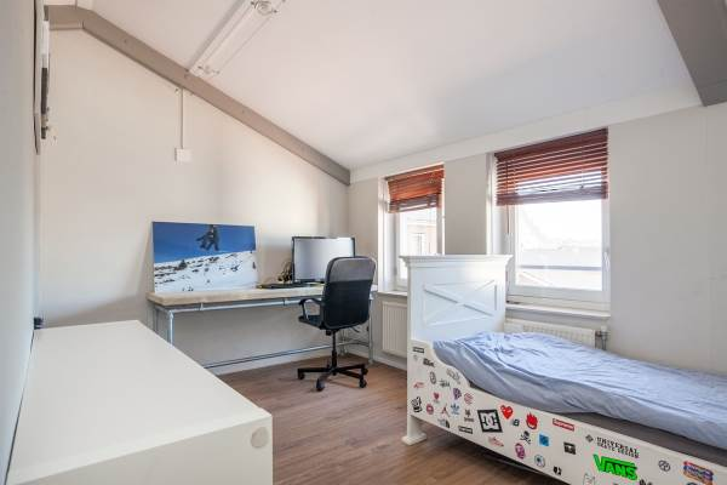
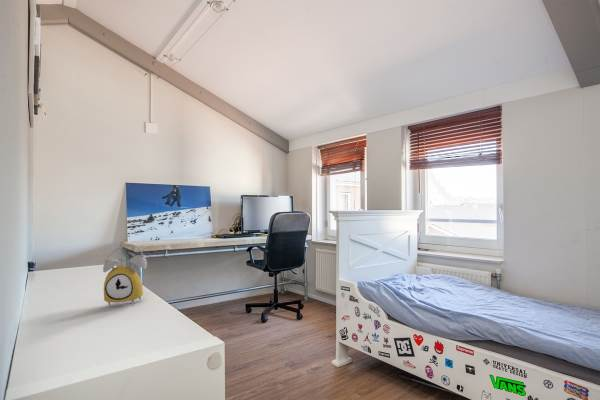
+ alarm clock (126, 272)
